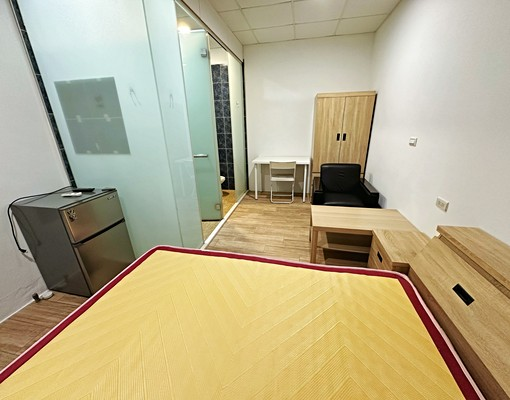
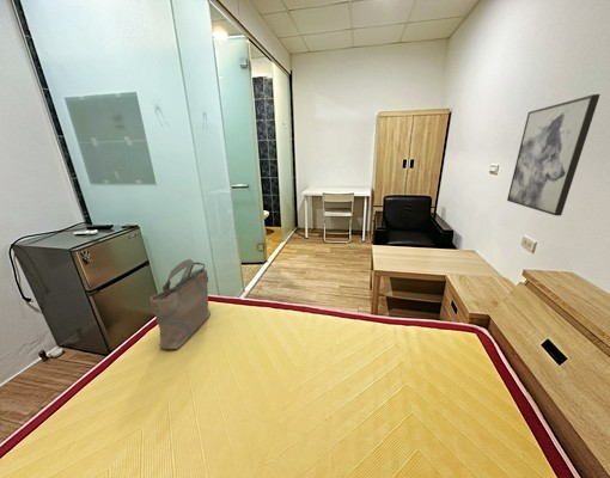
+ wall art (543, 159)
+ tote bag (187, 294)
